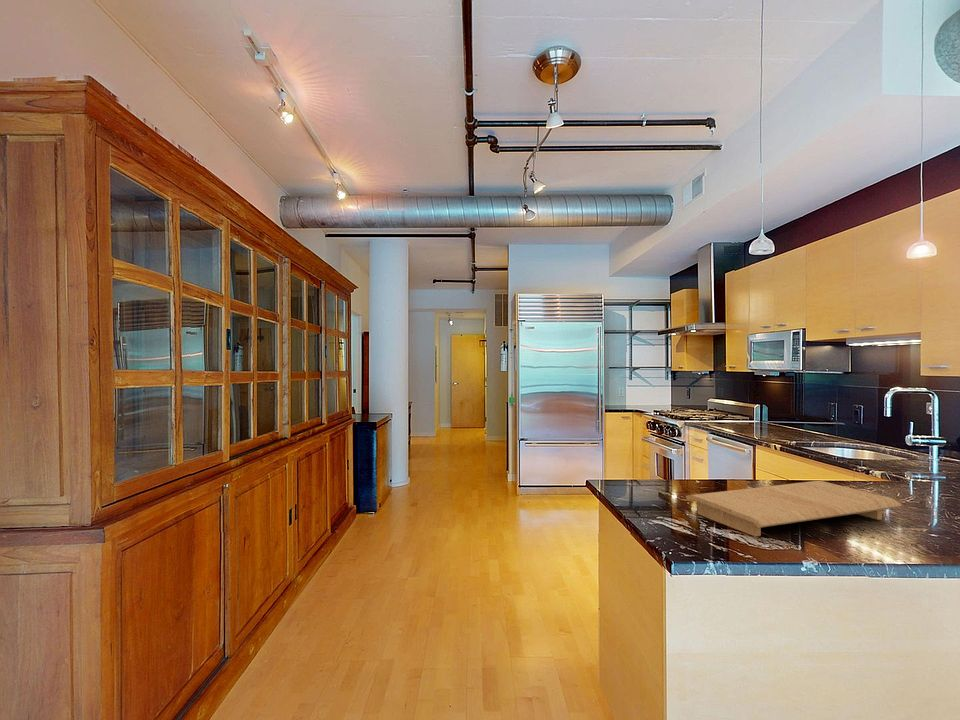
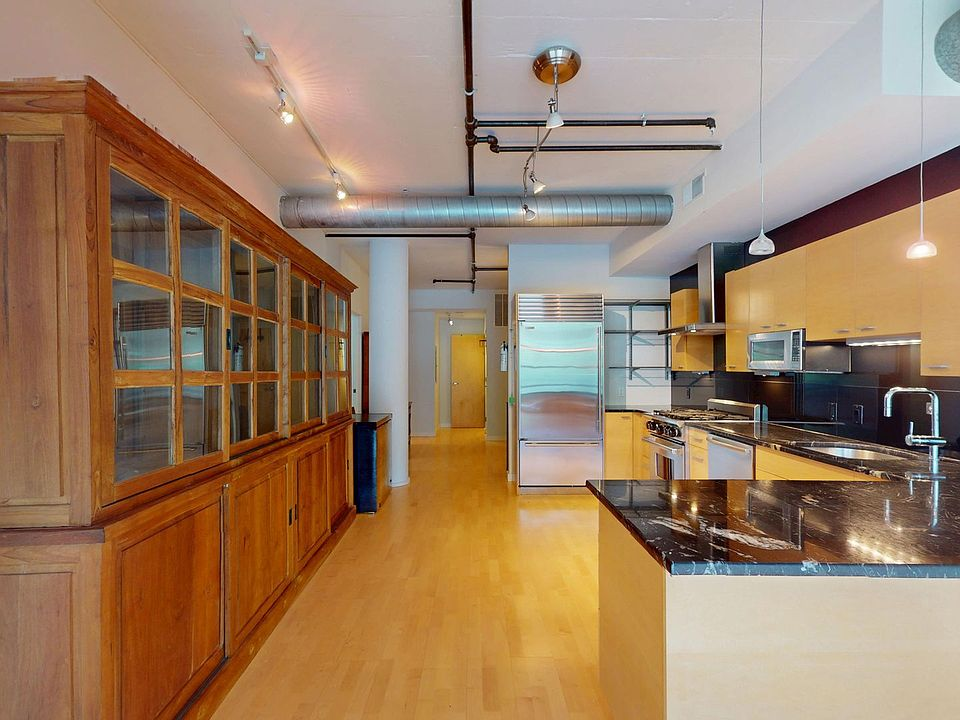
- cutting board (790, 506)
